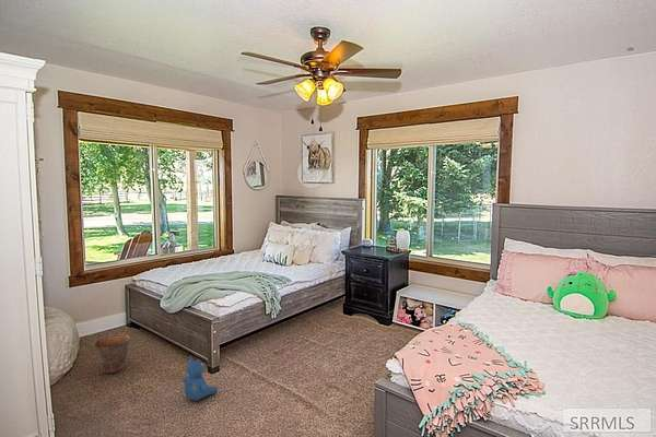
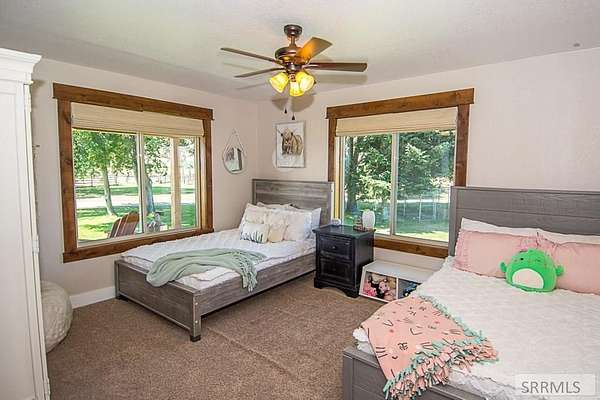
- stuffed animal (200, 376)
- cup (113, 355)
